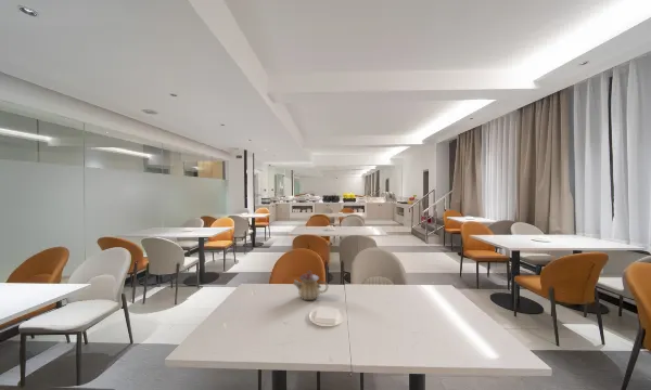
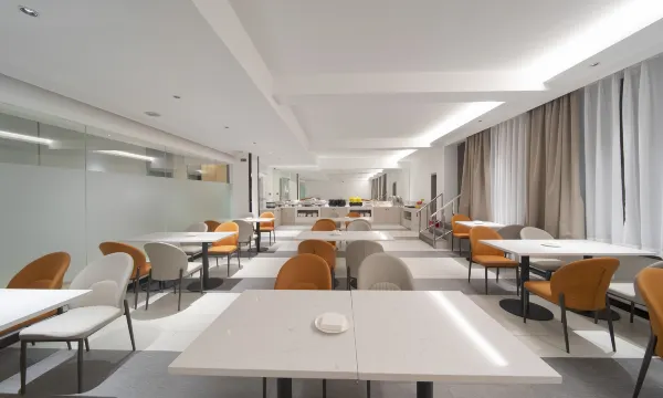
- teapot (310, 283)
